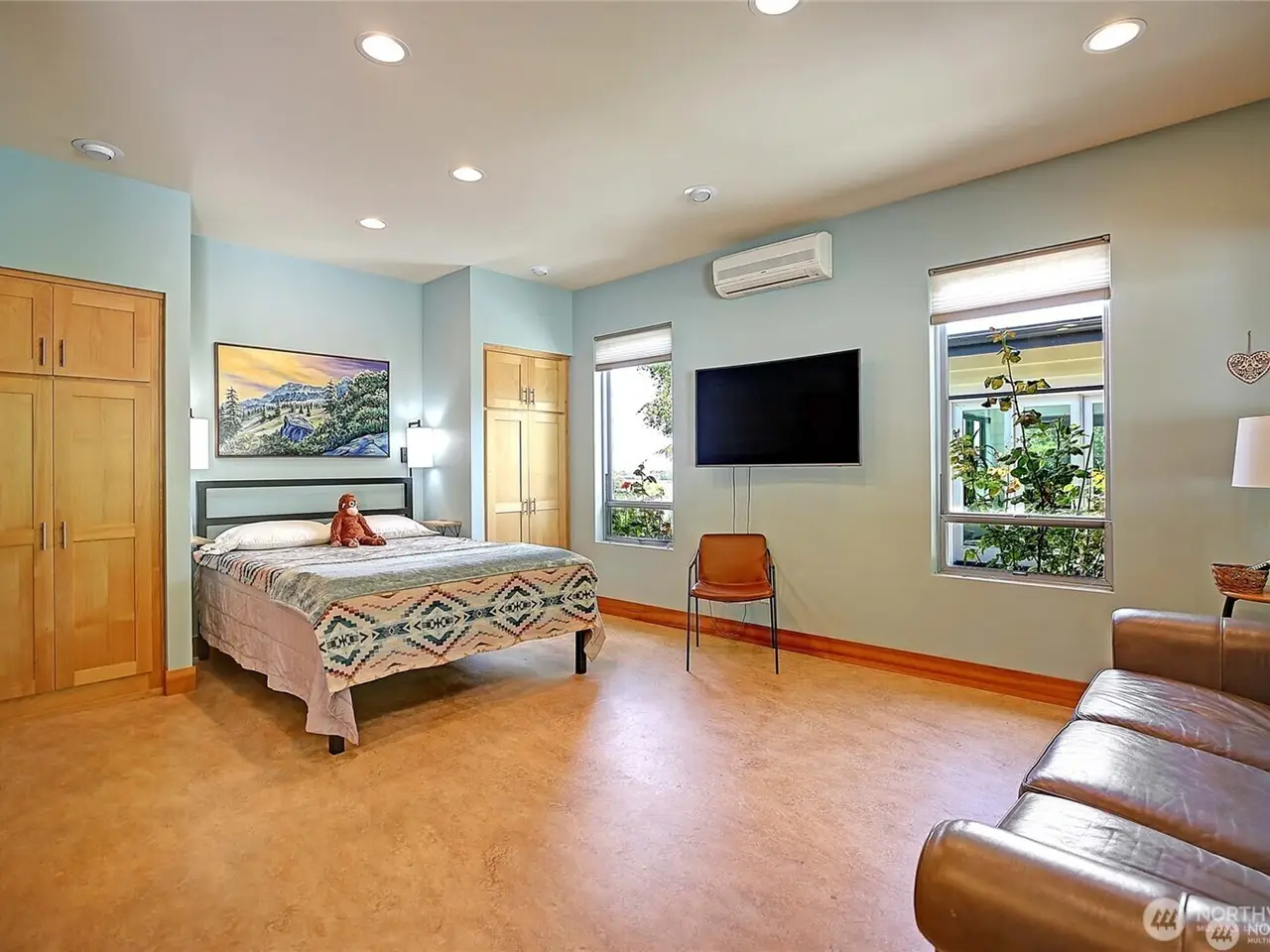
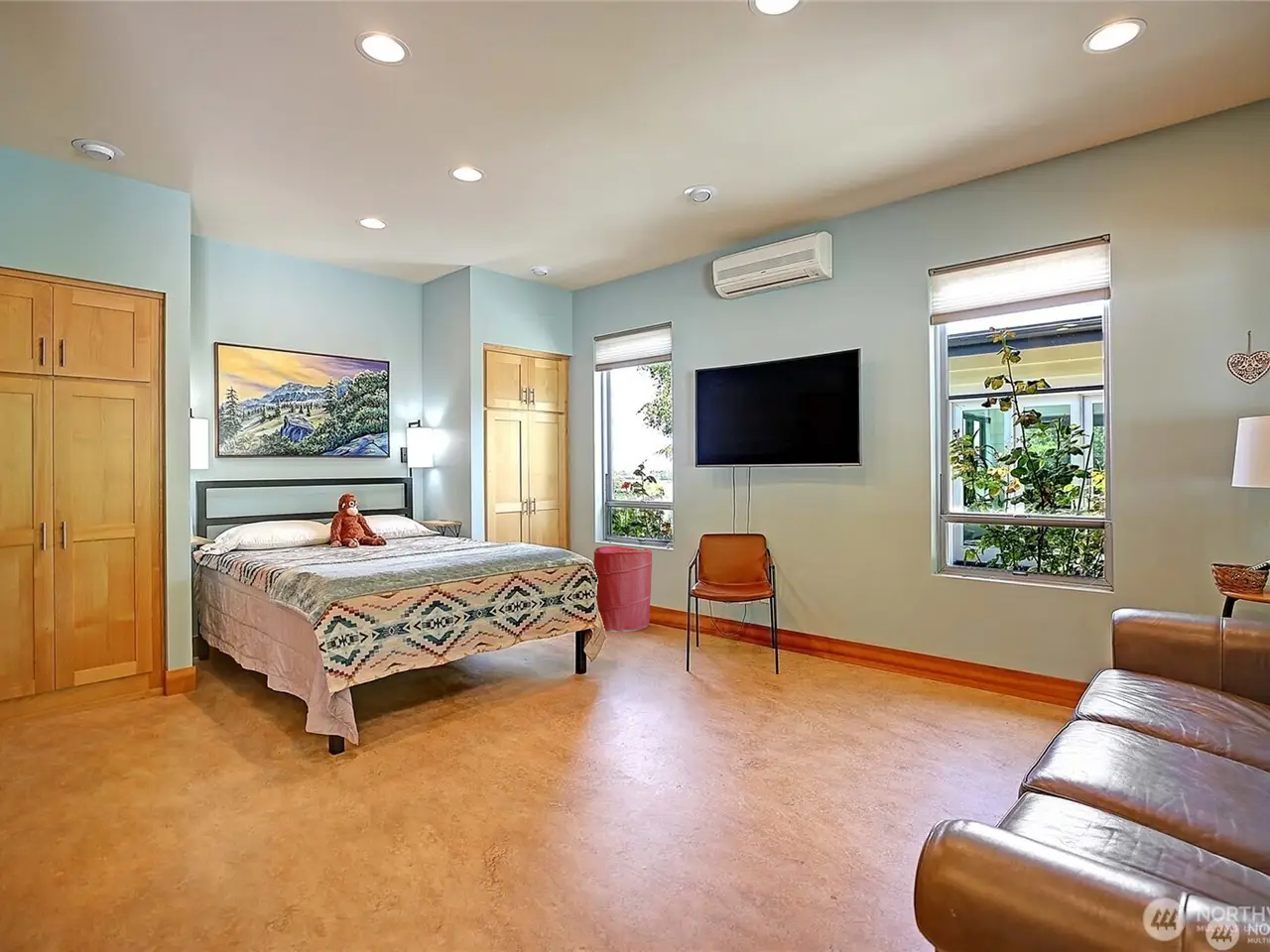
+ laundry hamper (622, 586)
